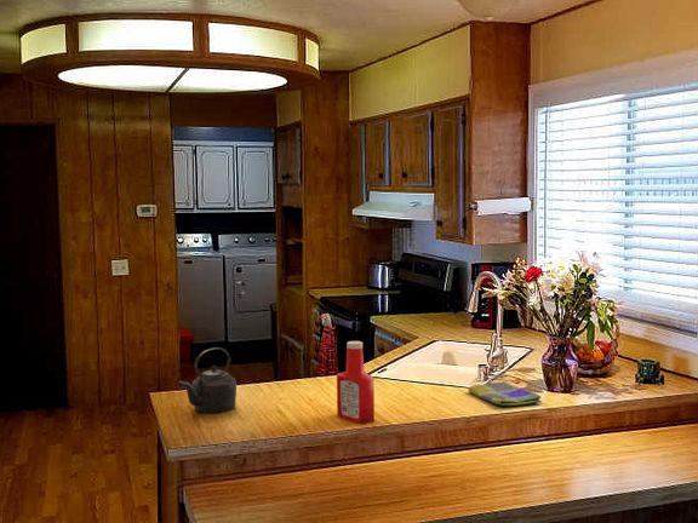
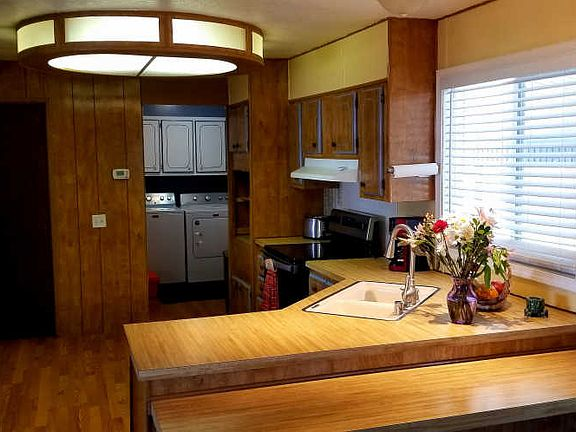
- soap bottle (355, 380)
- kettle (205, 380)
- dish towel (503, 393)
